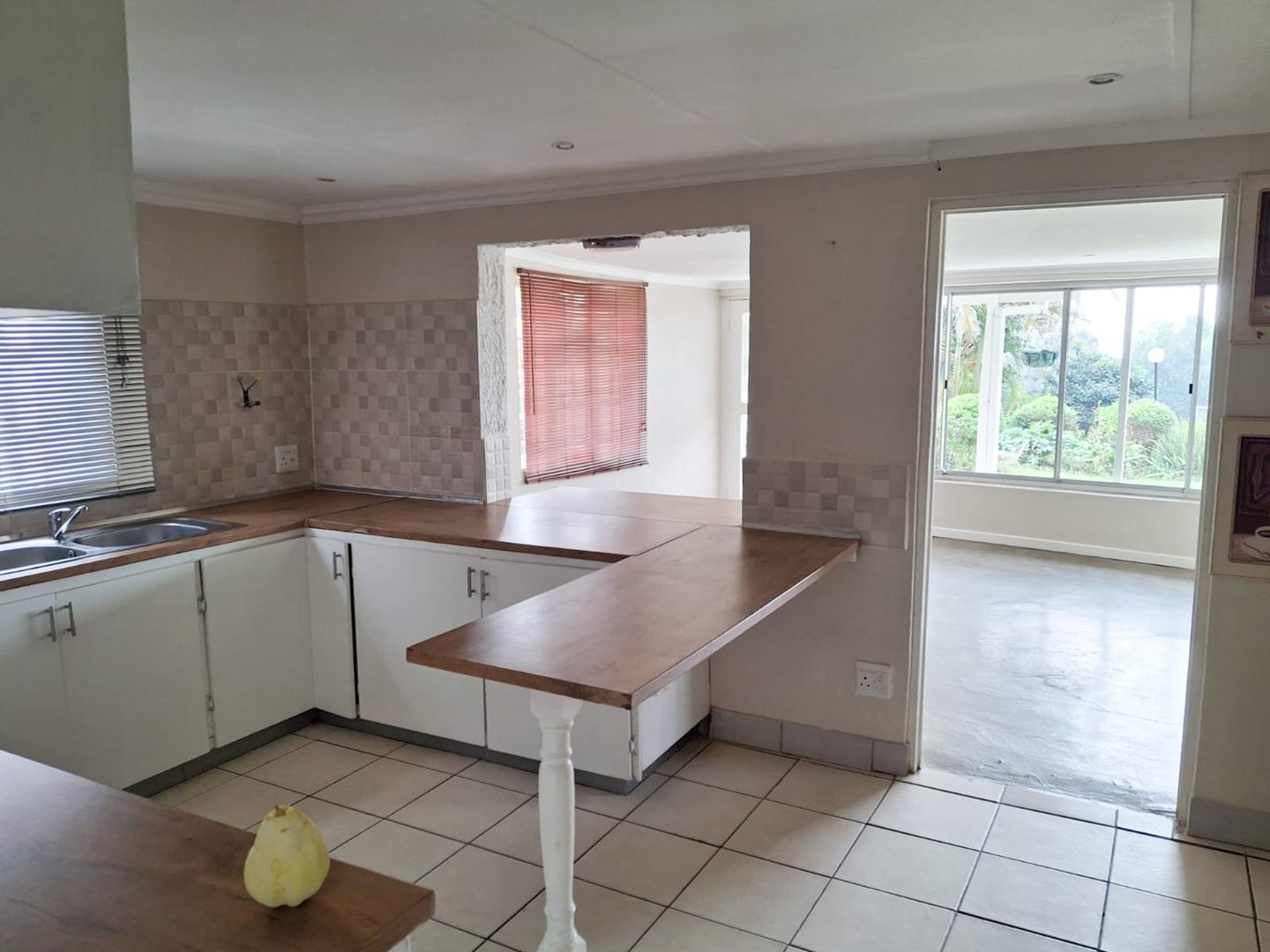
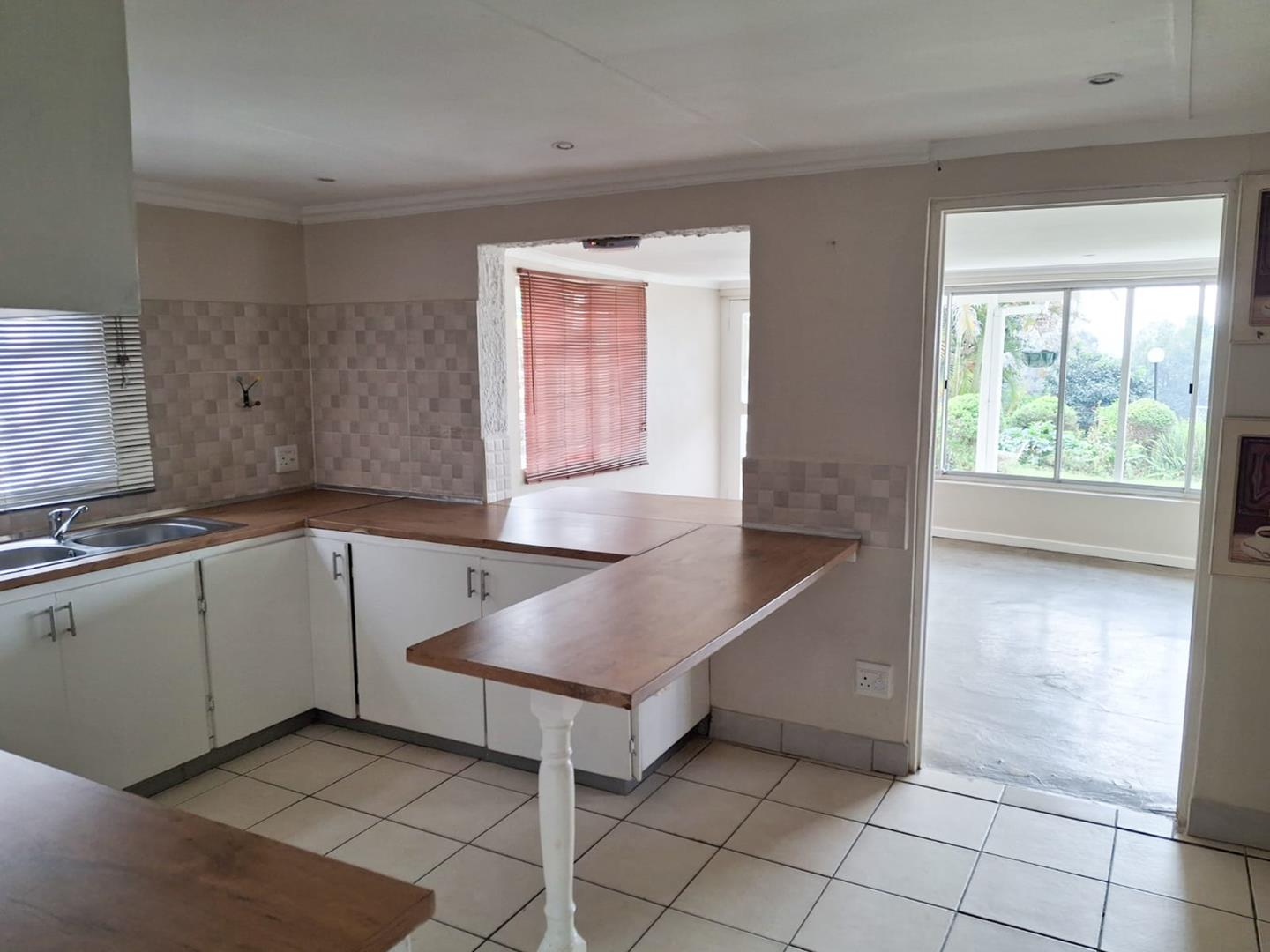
- fruit (287, 849)
